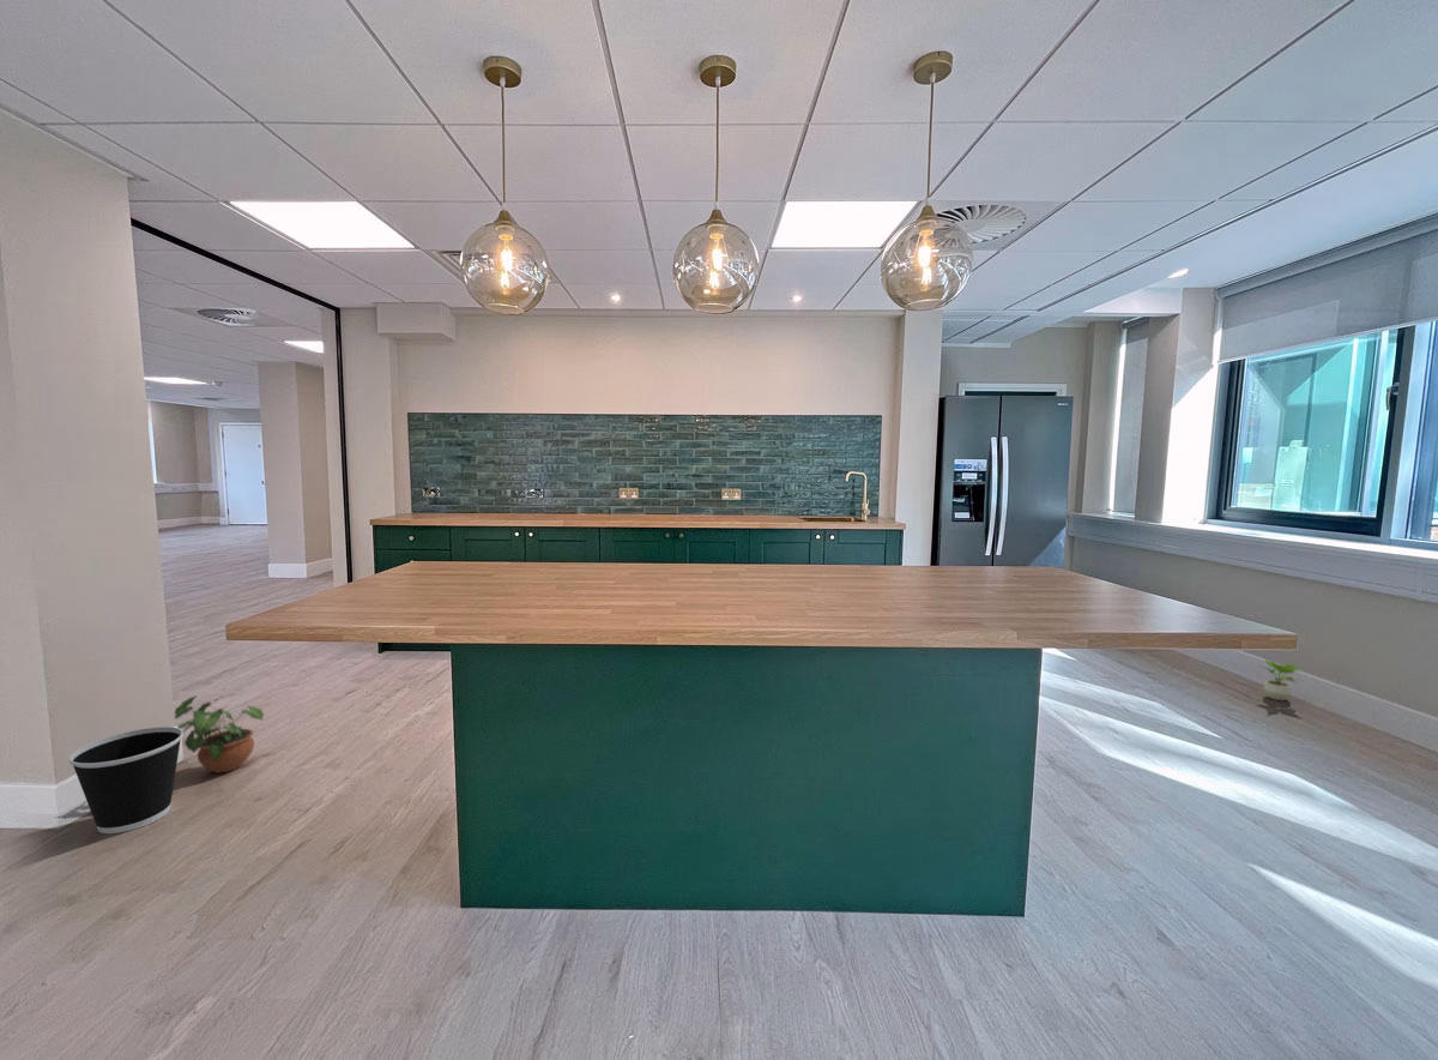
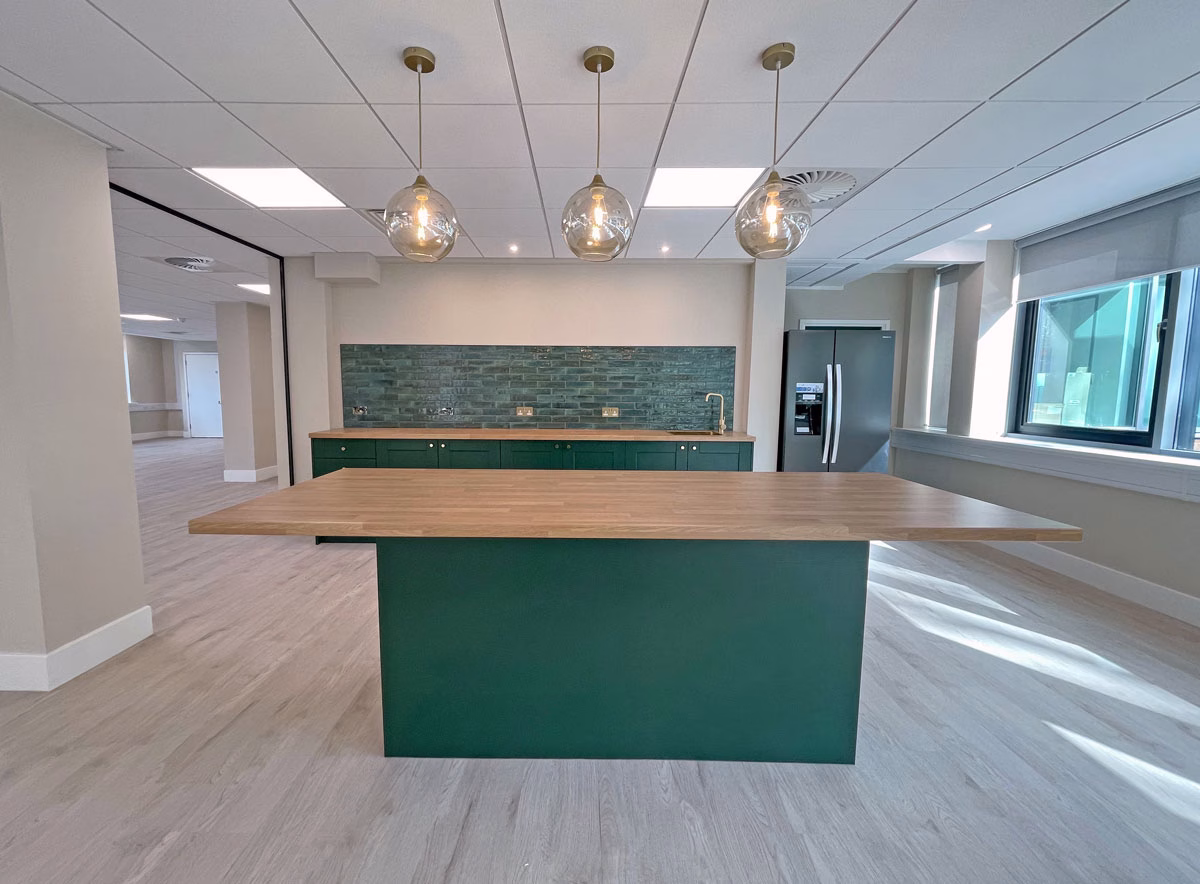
- potted plant (1282, 677)
- potted plant (212, 731)
- wastebasket (132, 781)
